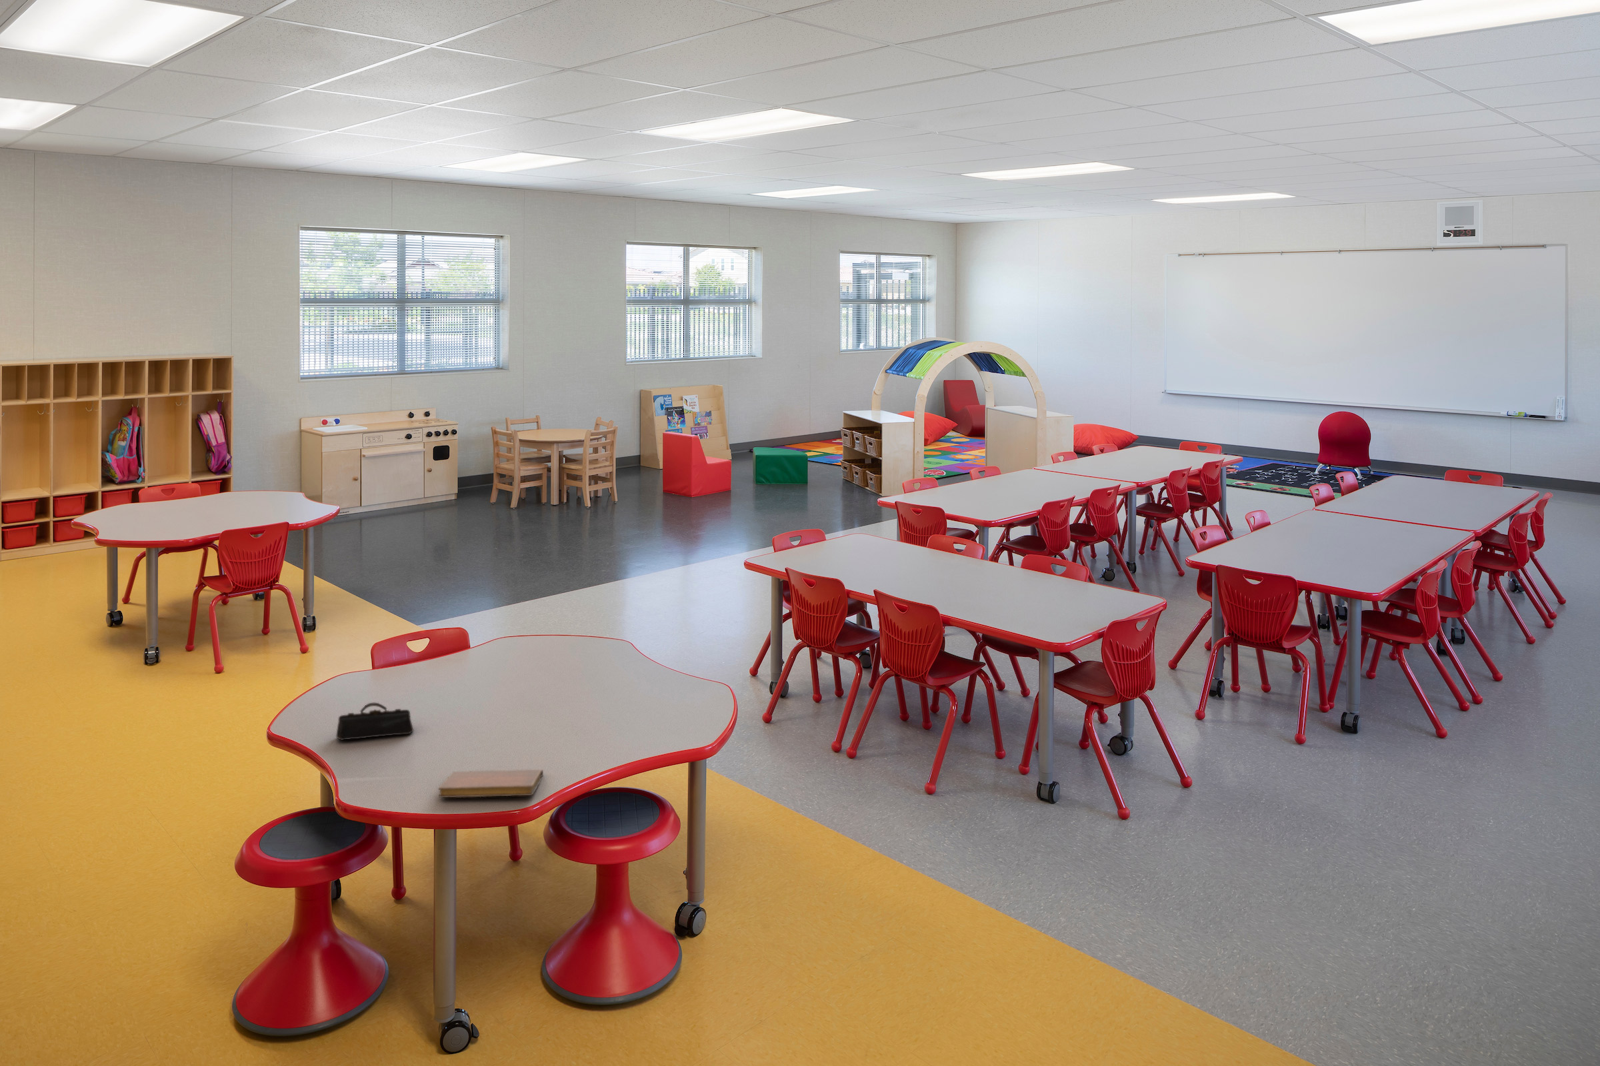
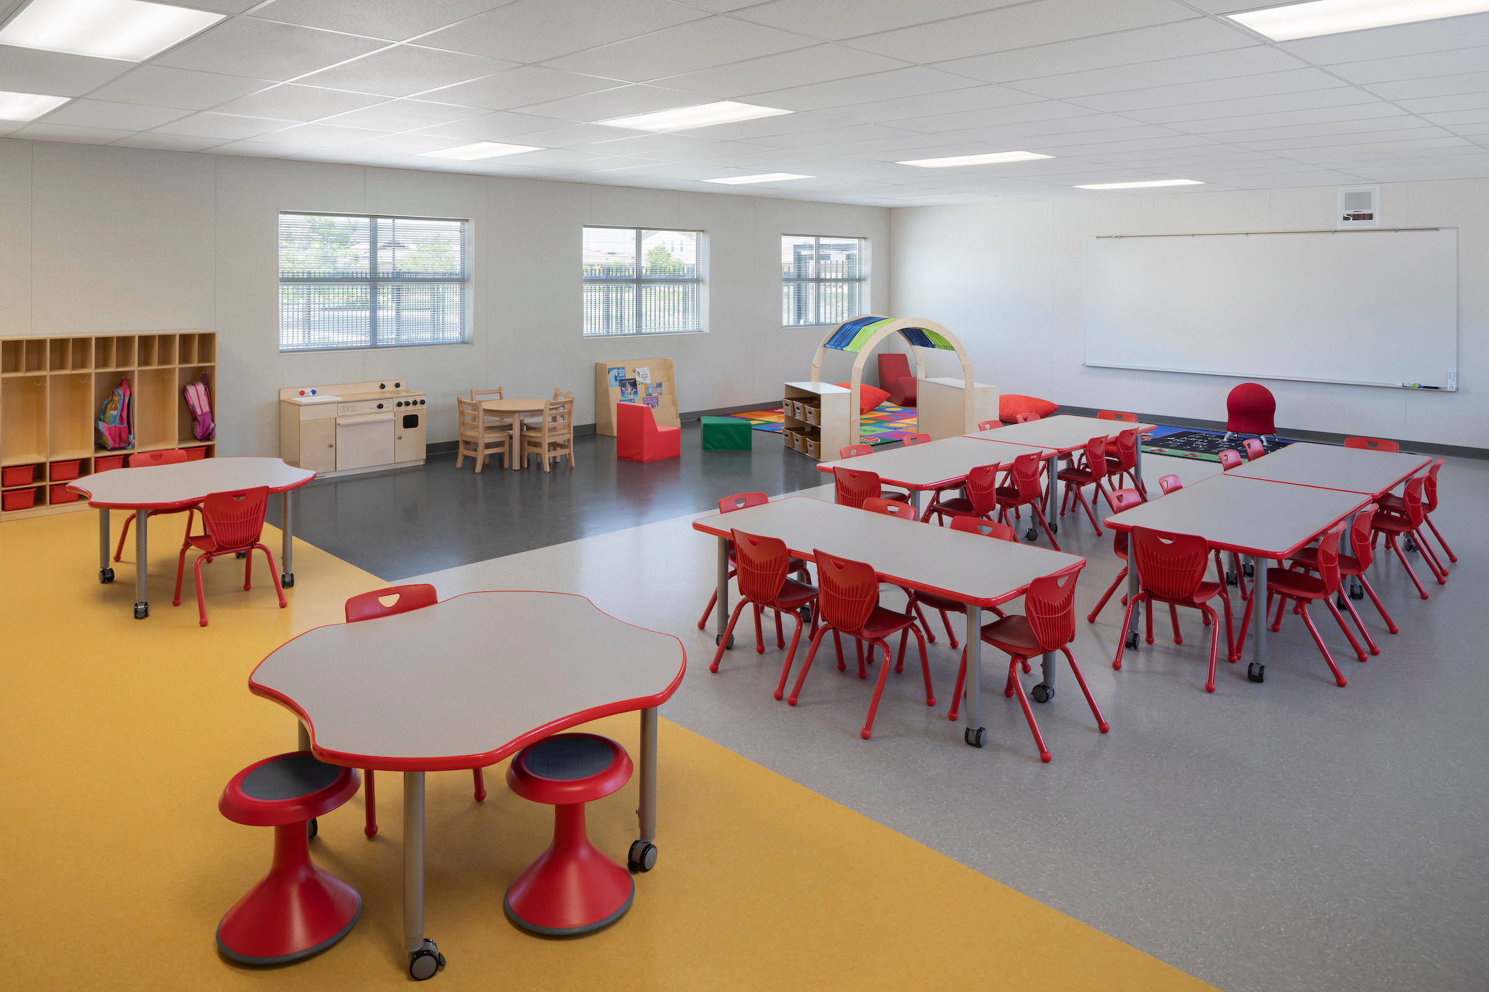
- pencil case (375, 719)
- notebook (492, 782)
